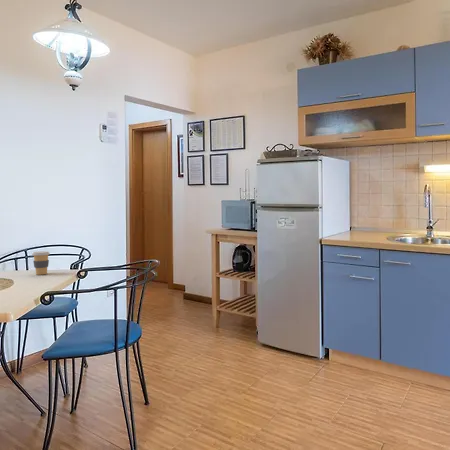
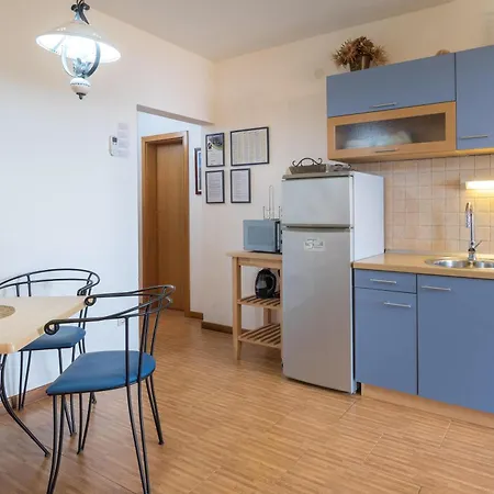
- coffee cup (41, 262)
